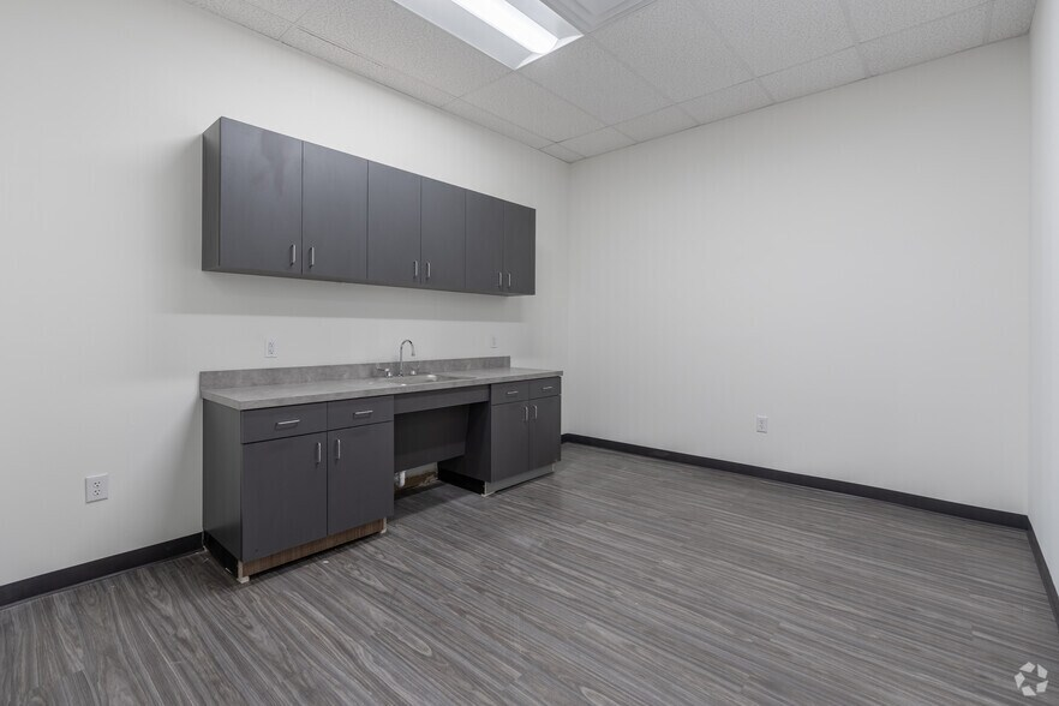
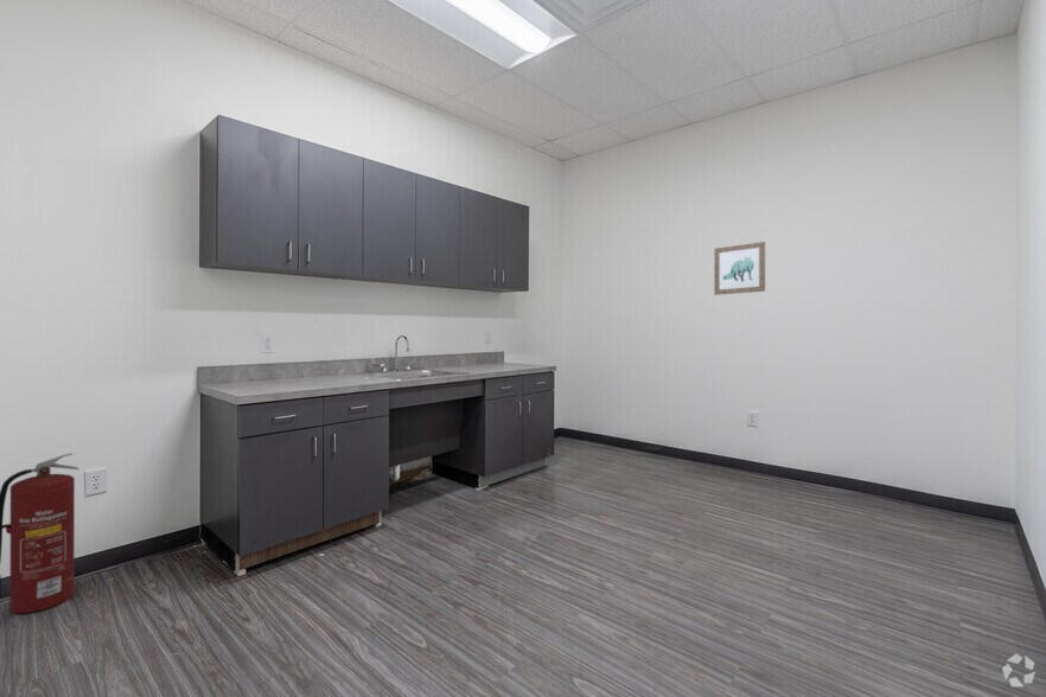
+ fire extinguisher (33, 530)
+ wall art (739, 269)
